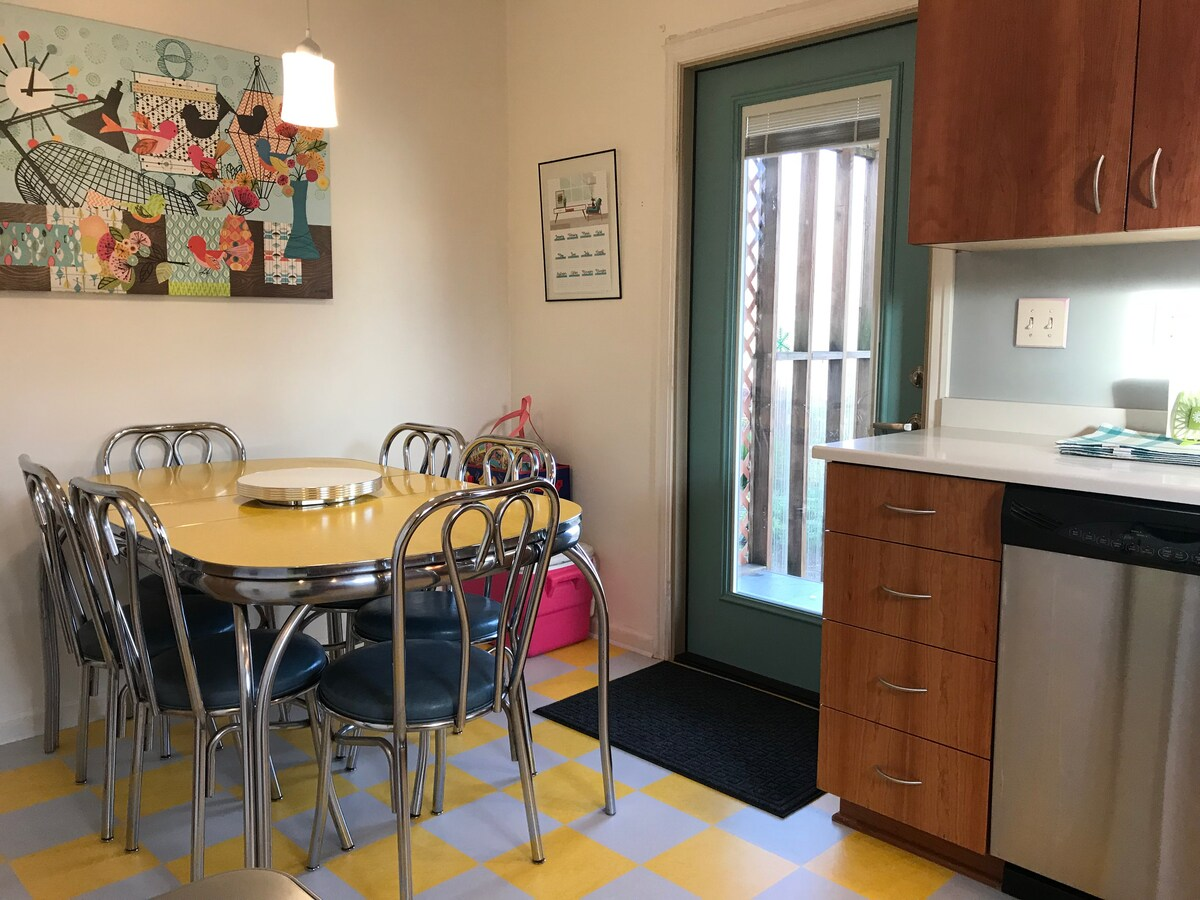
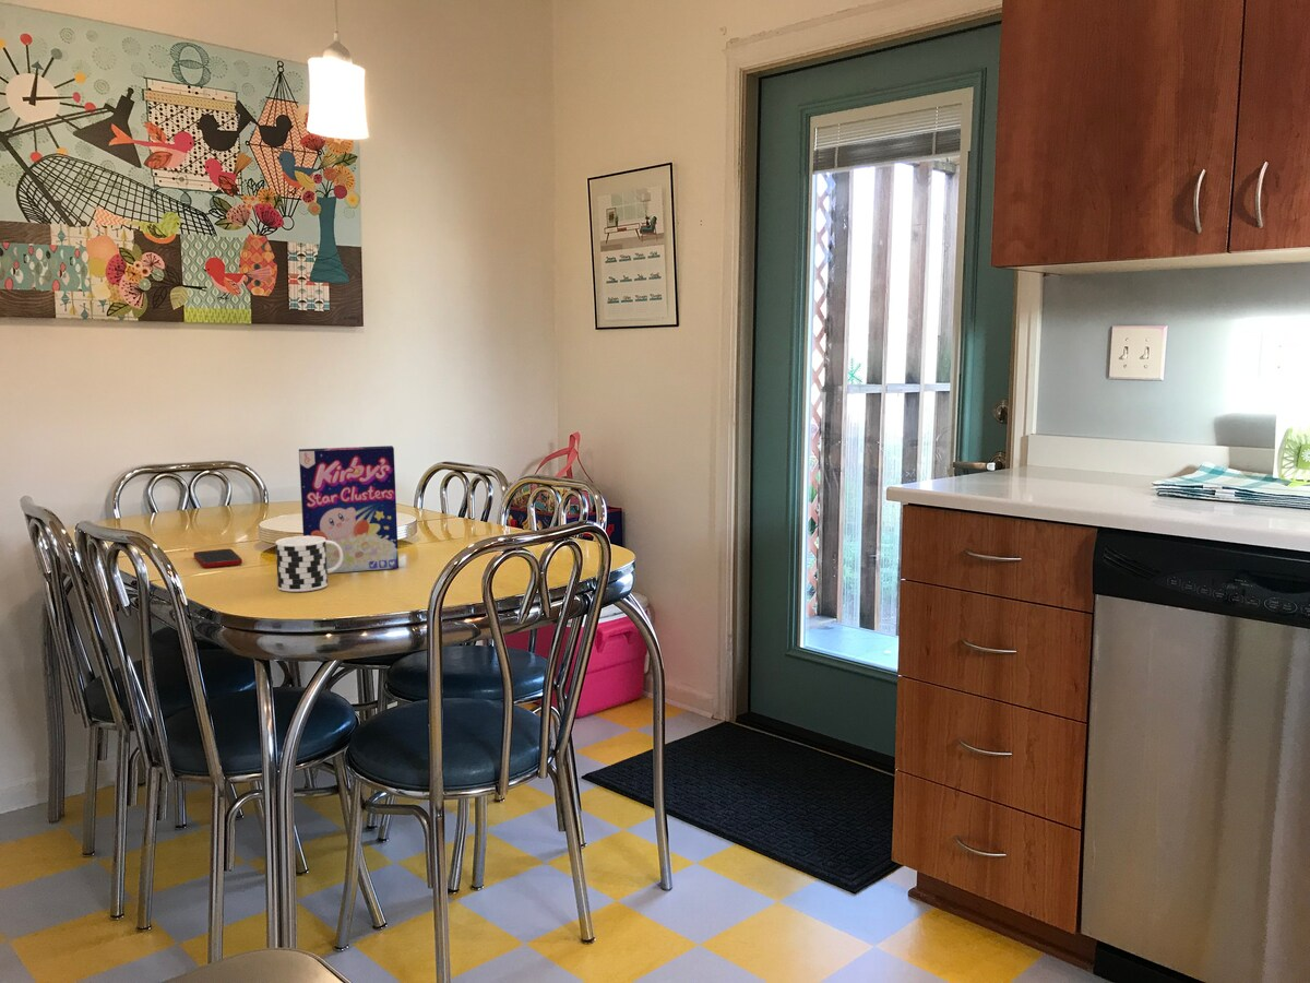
+ cereal box (348, 508)
+ cup (310, 562)
+ cell phone (217, 557)
